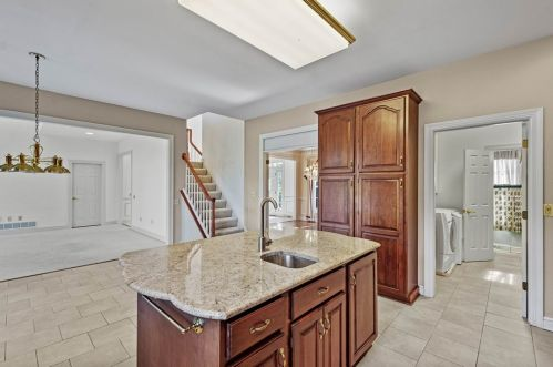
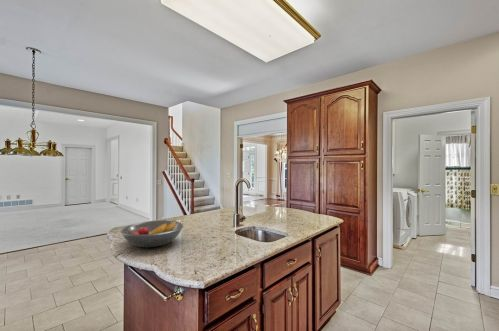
+ fruit bowl (153, 232)
